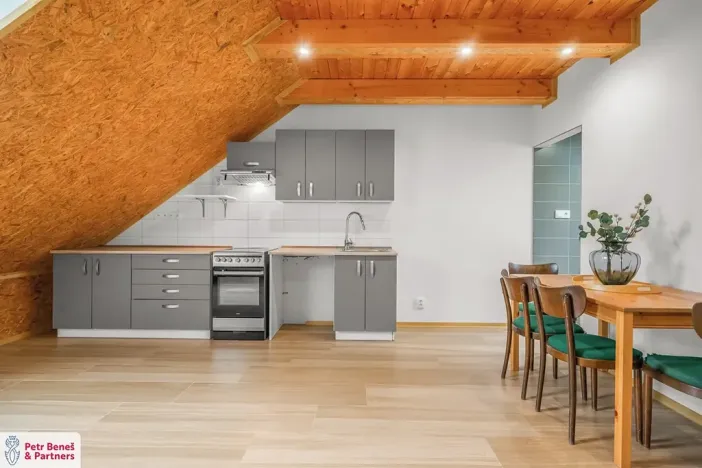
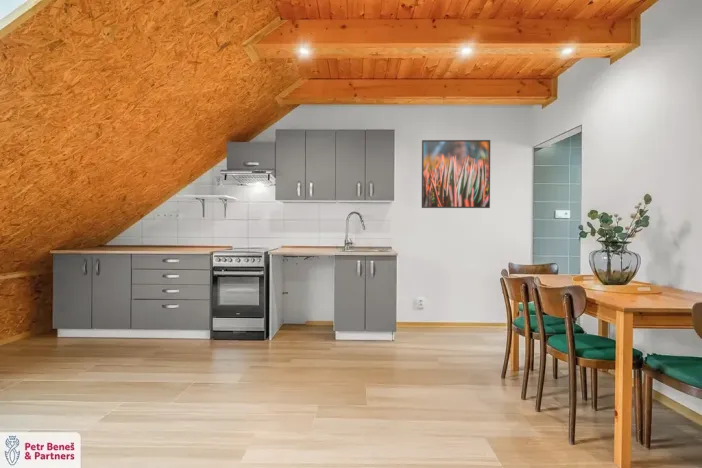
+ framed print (455, 174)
